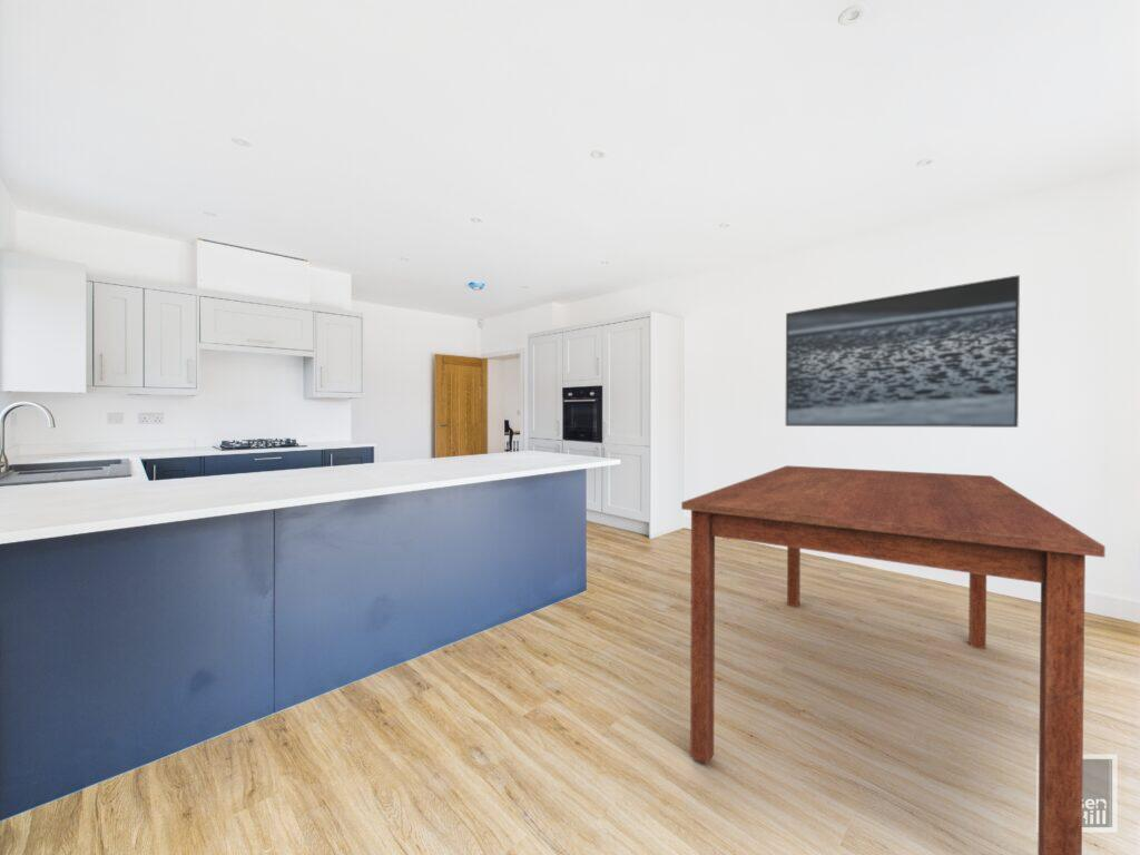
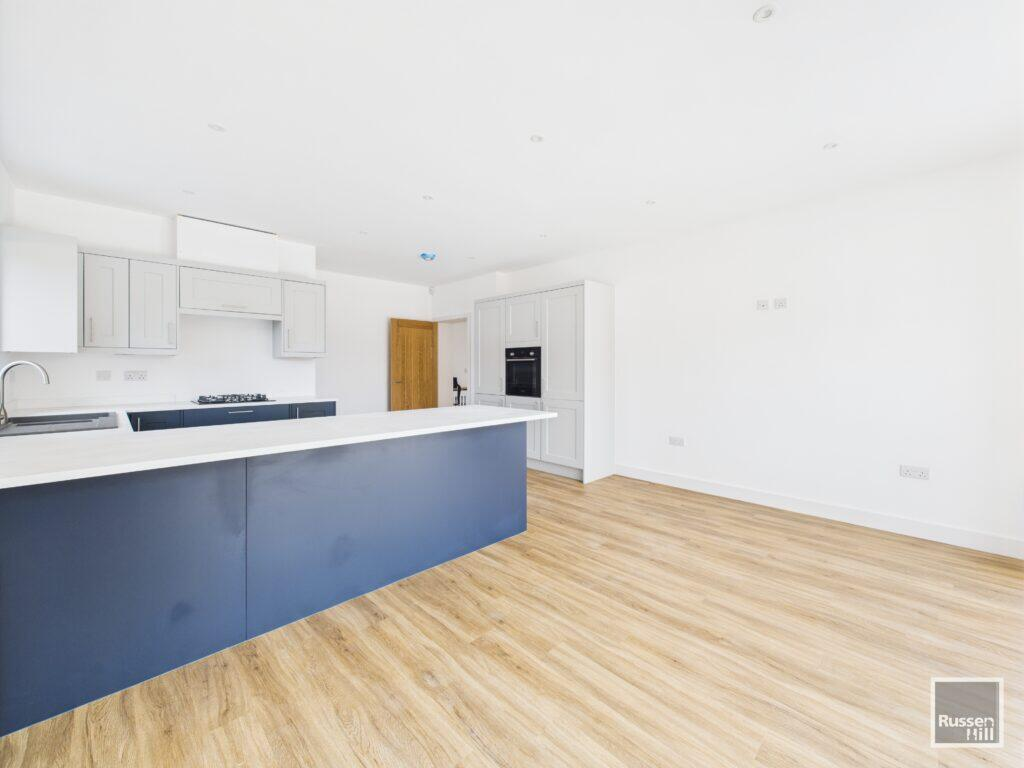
- dining table (867, 558)
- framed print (885, 362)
